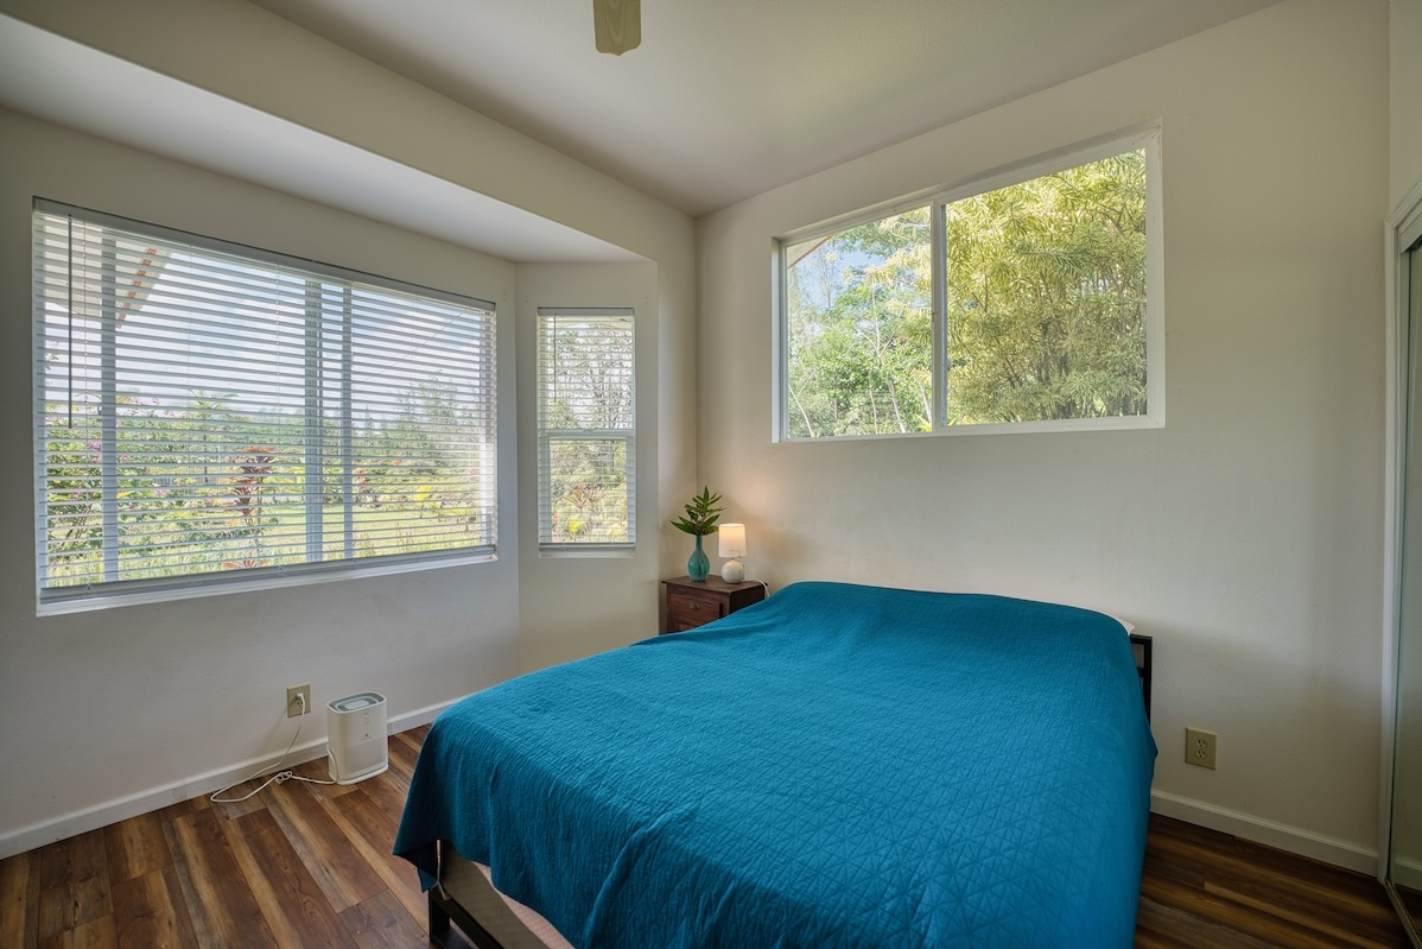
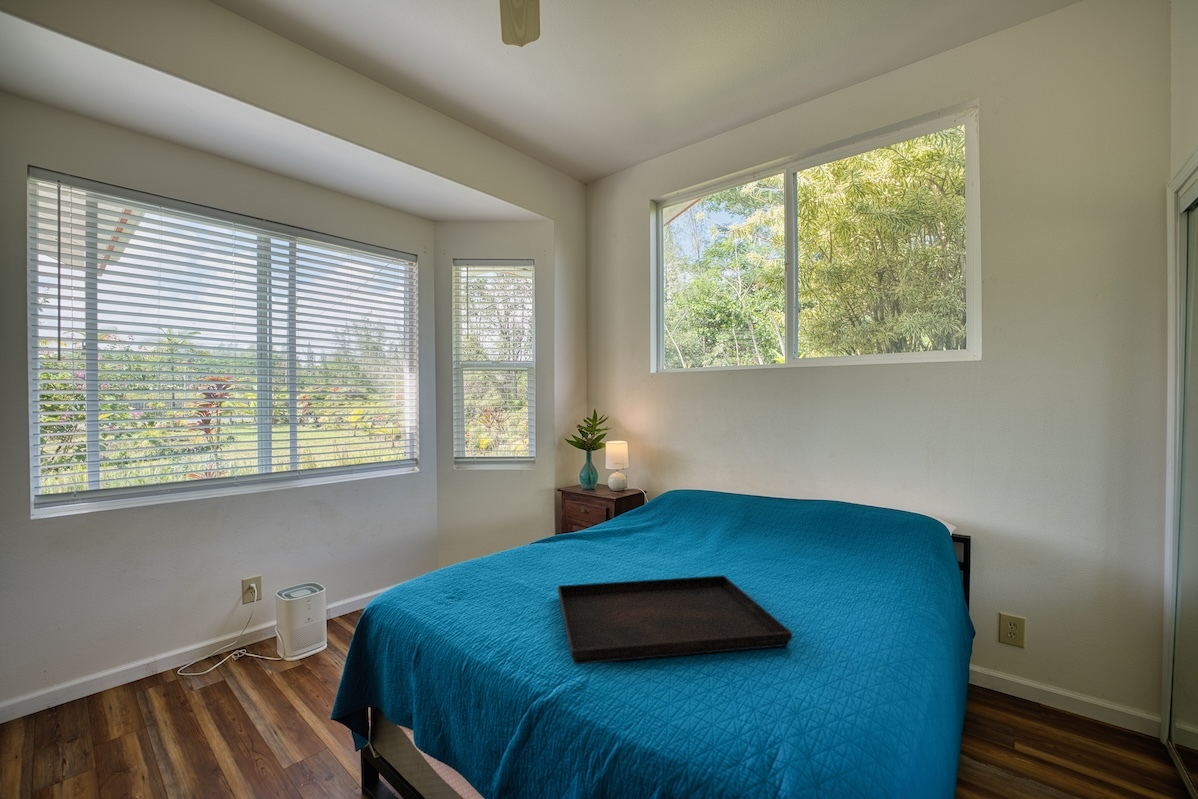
+ serving tray (661, 612)
